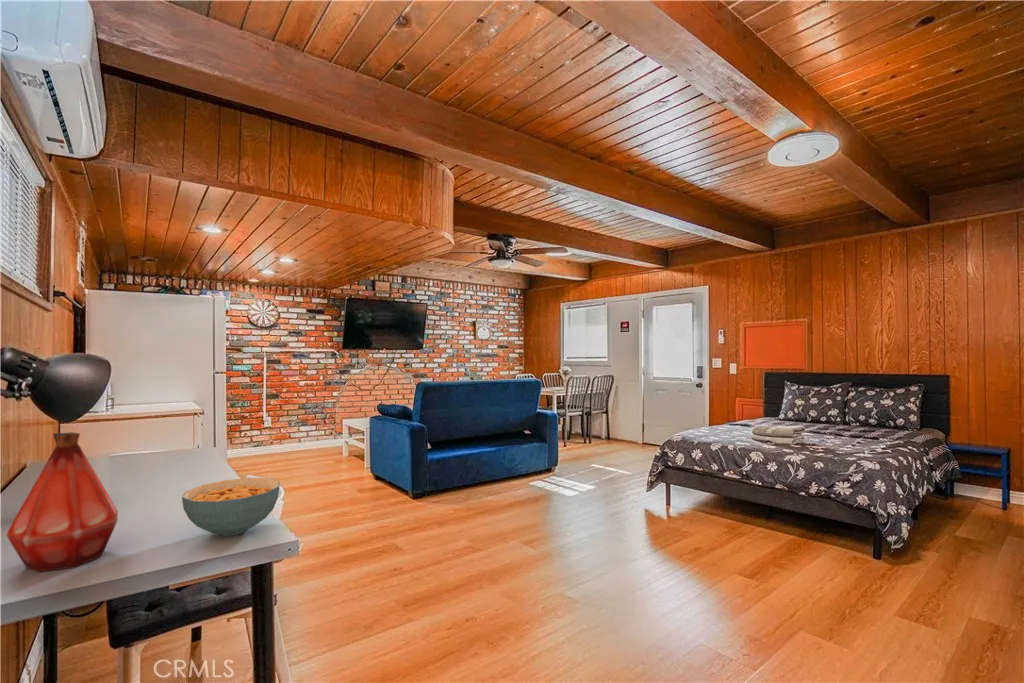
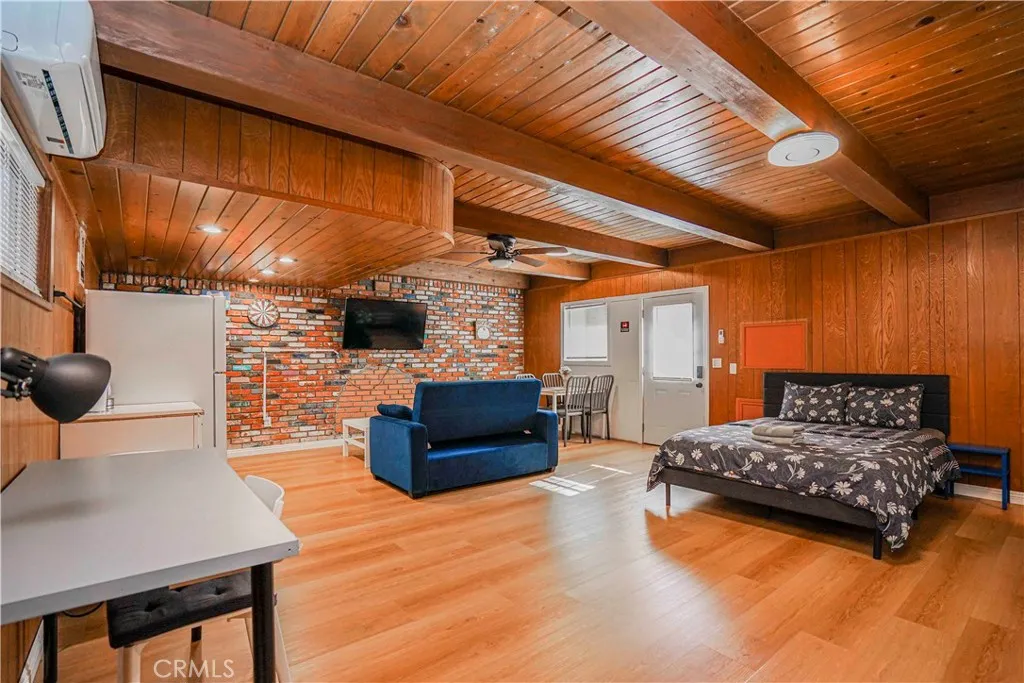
- cereal bowl (233, 509)
- bottle (64, 496)
